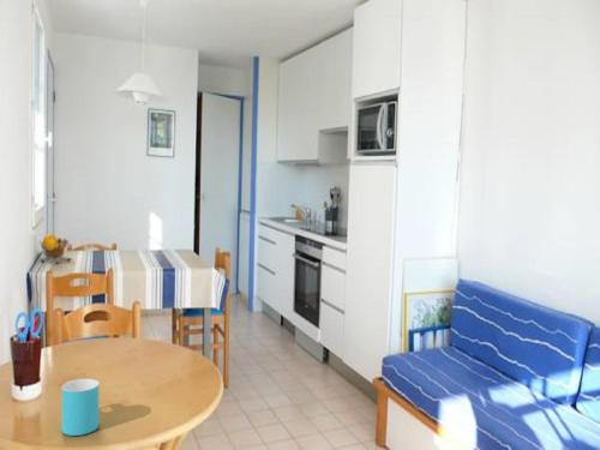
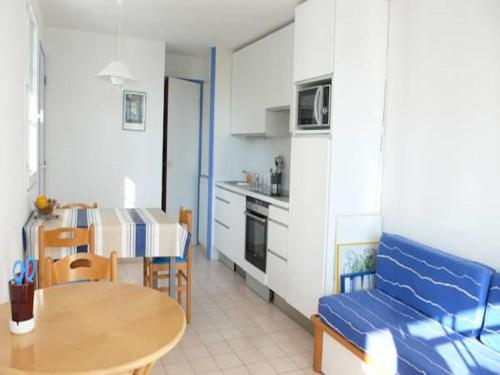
- cup (80, 403)
